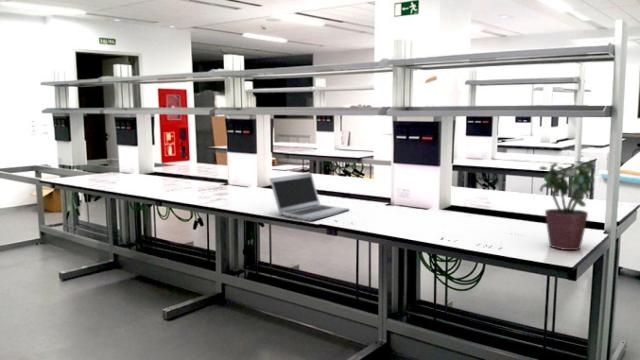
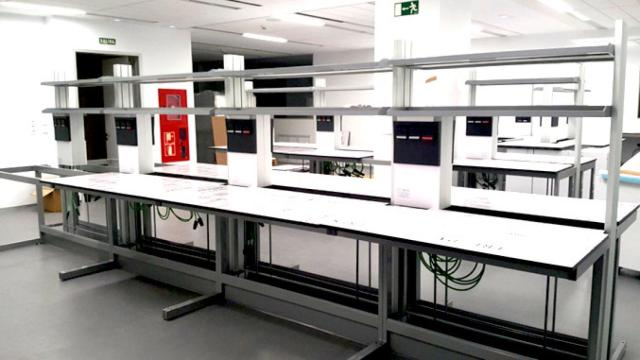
- potted plant (564, 203)
- laptop (310, 195)
